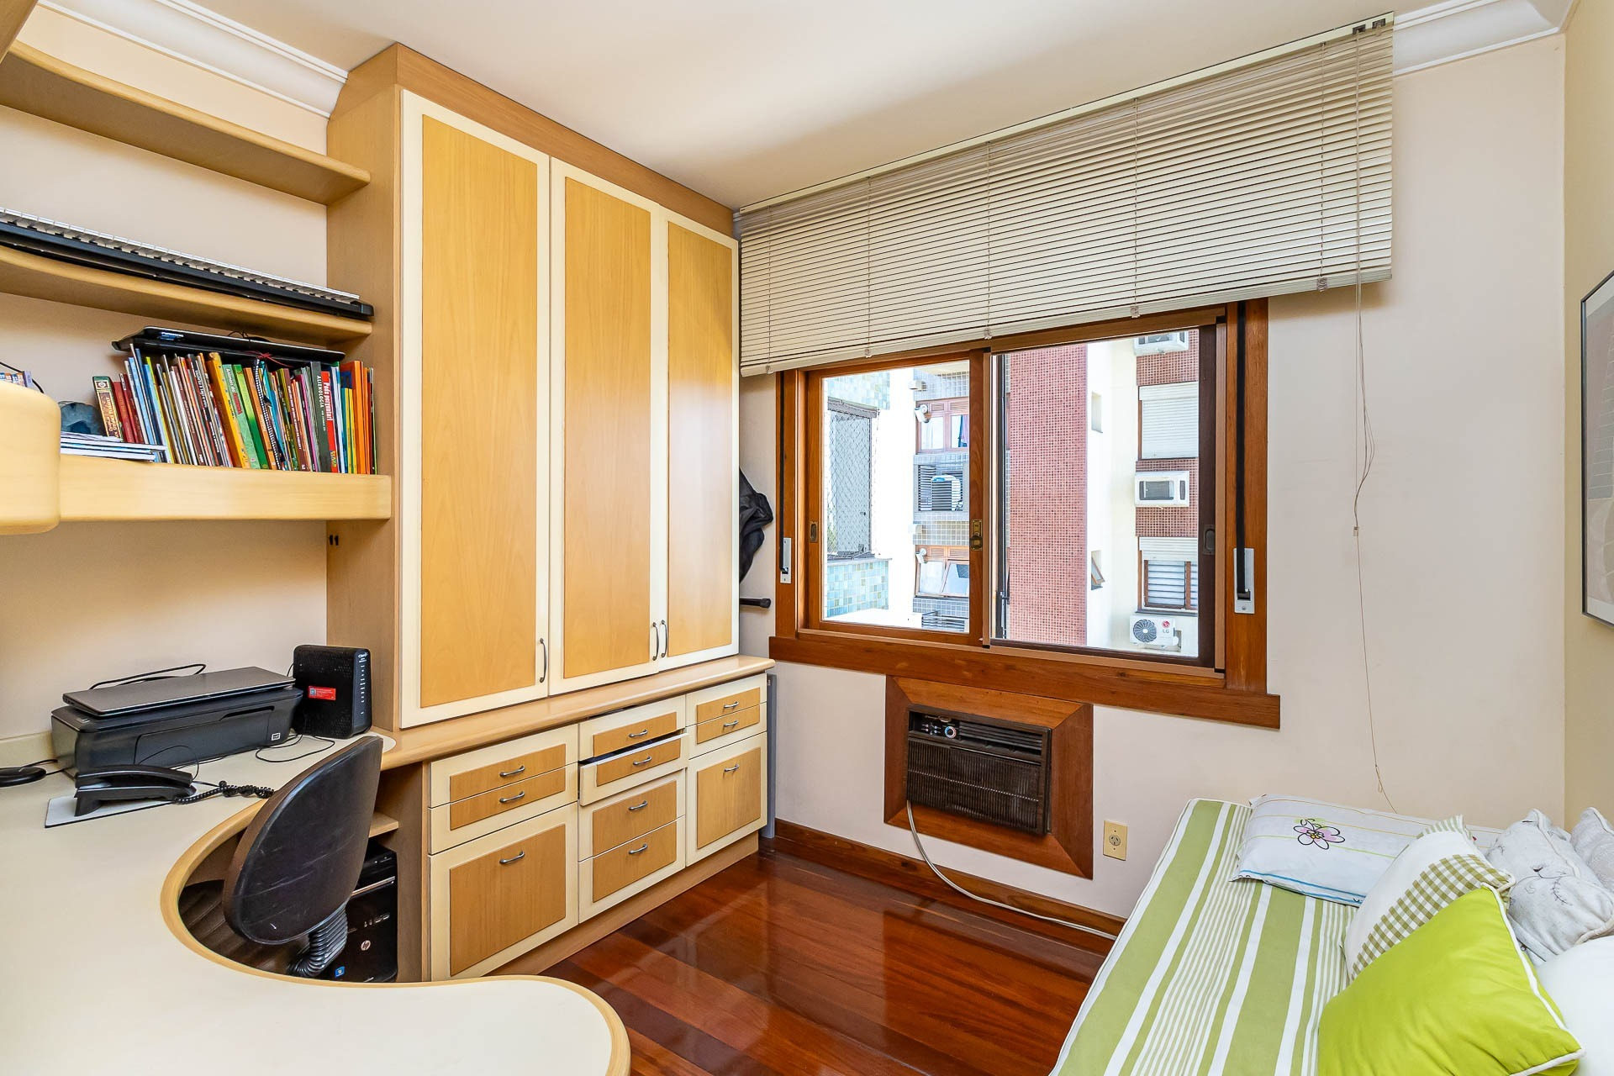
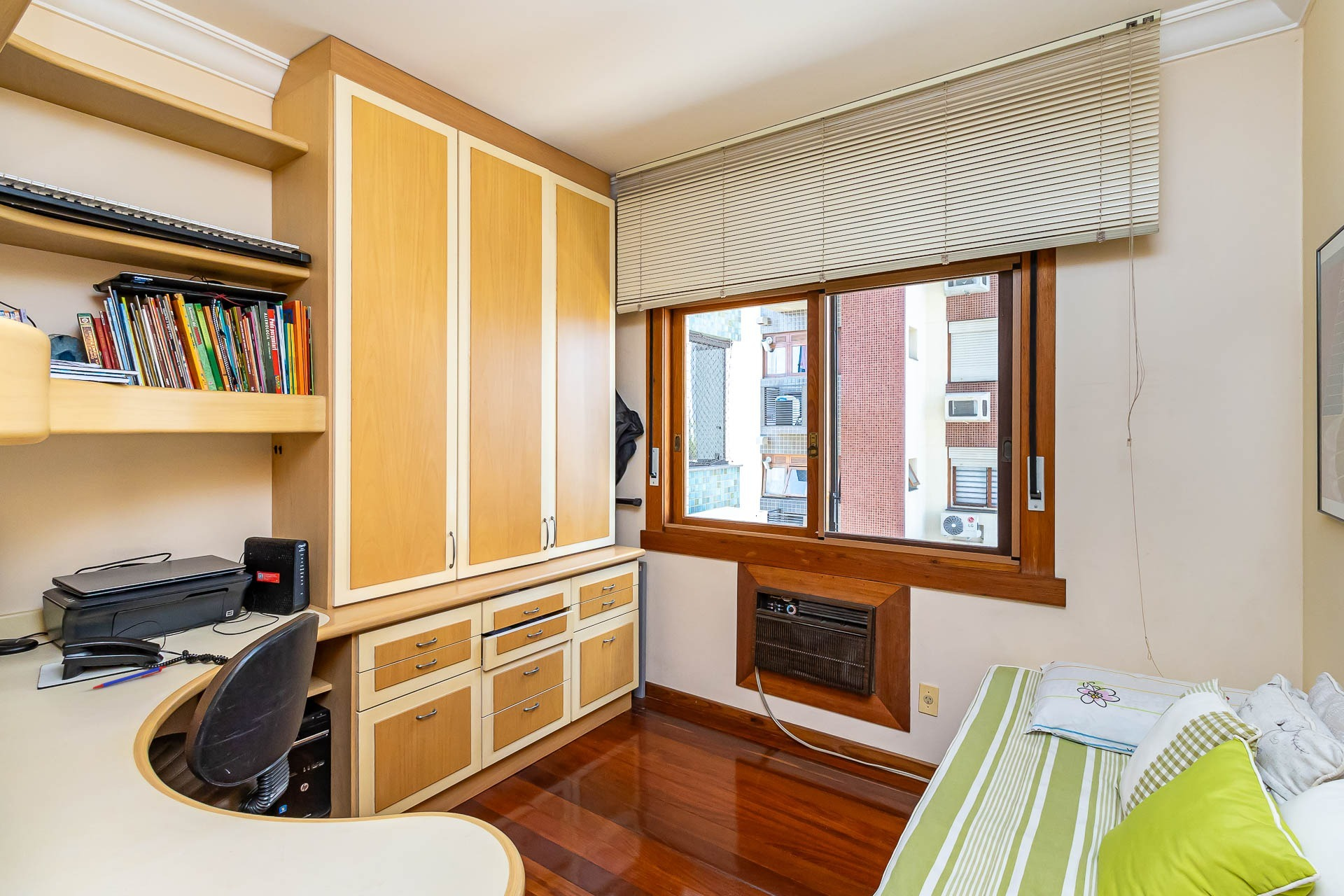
+ pen (130, 677)
